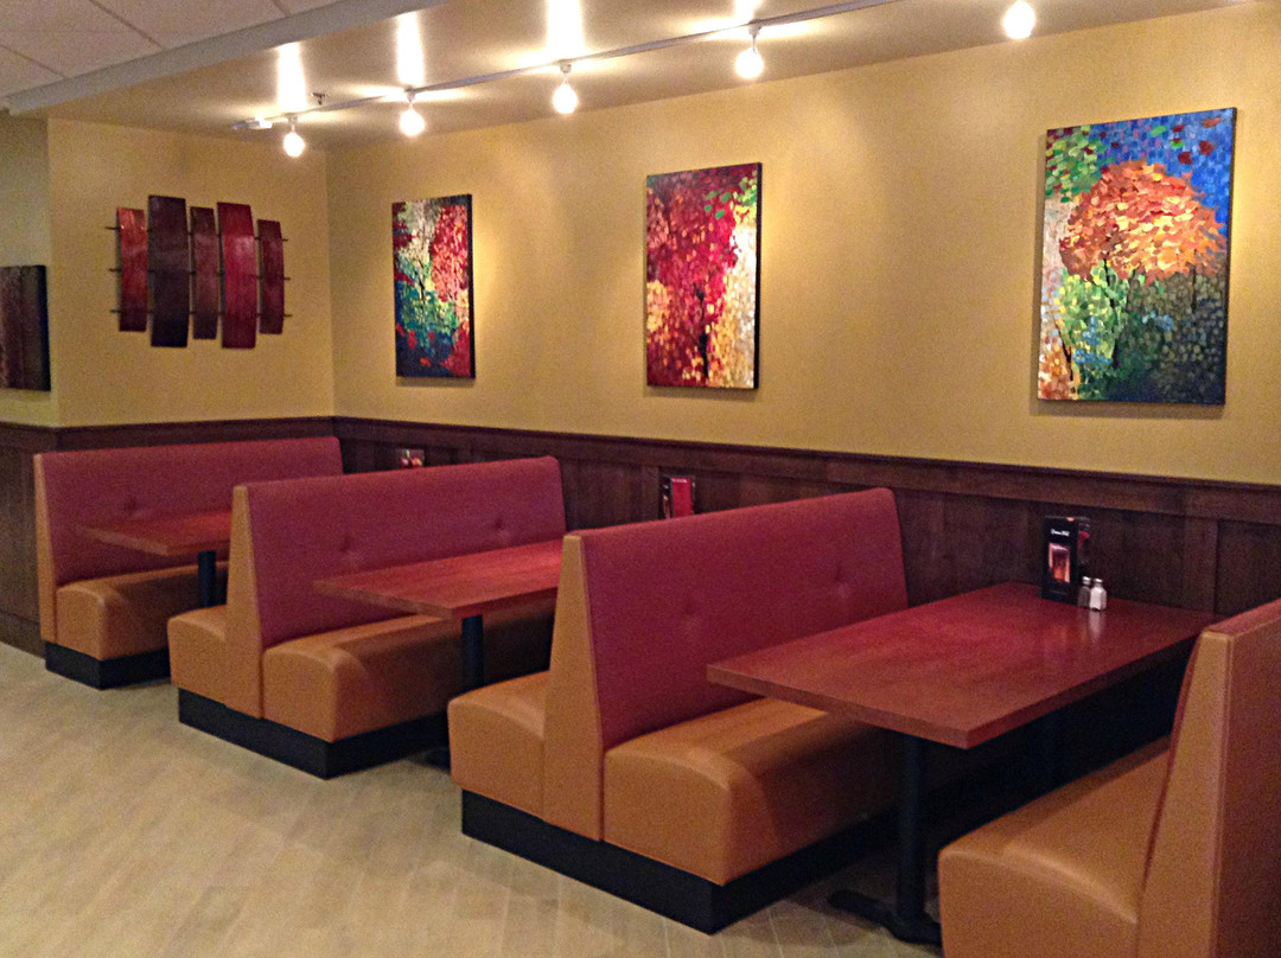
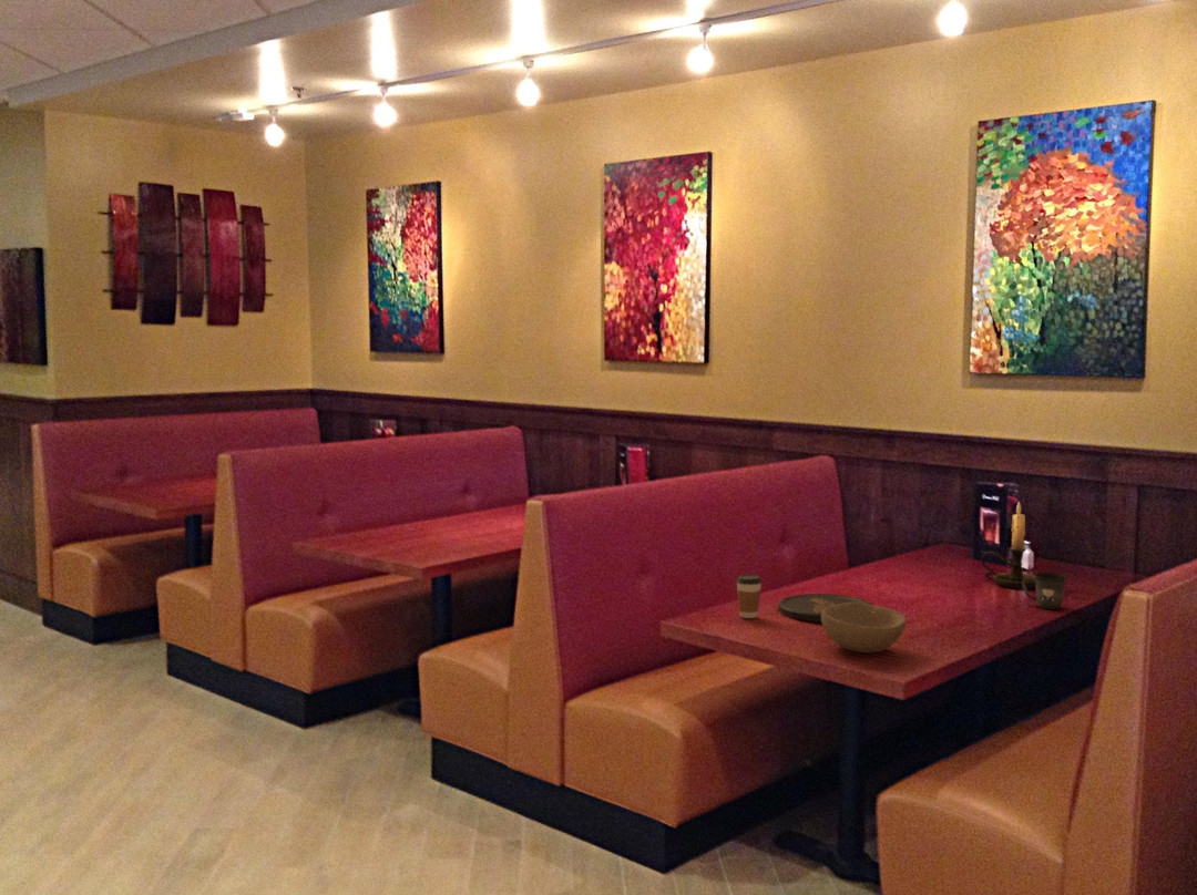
+ coffee cup (748, 596)
+ mug (1044, 590)
+ bowl (862, 630)
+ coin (825, 607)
+ candle holder (1012, 542)
